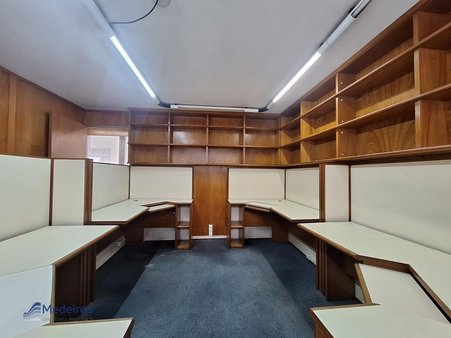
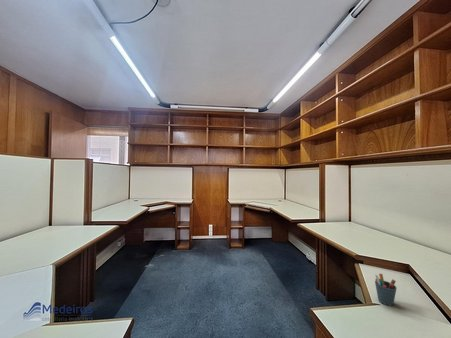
+ pen holder (385, 288)
